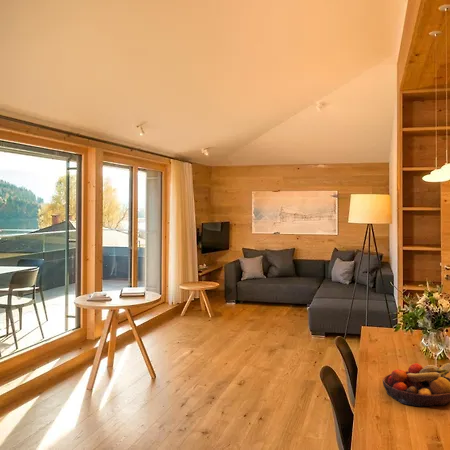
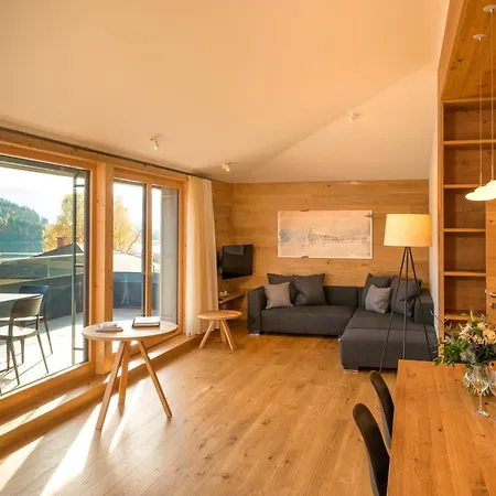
- fruit bowl (420, 379)
